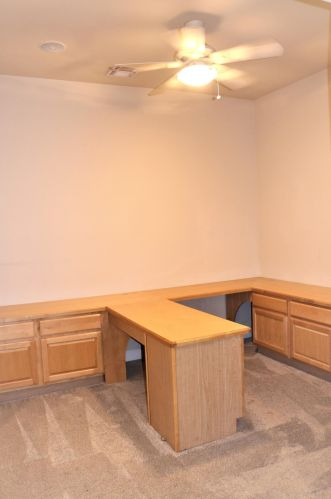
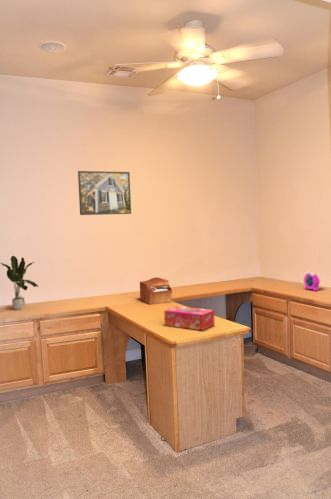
+ potted plant (19, 282)
+ sewing box (155, 290)
+ alarm clock (311, 279)
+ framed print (105, 193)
+ tissue box (189, 317)
